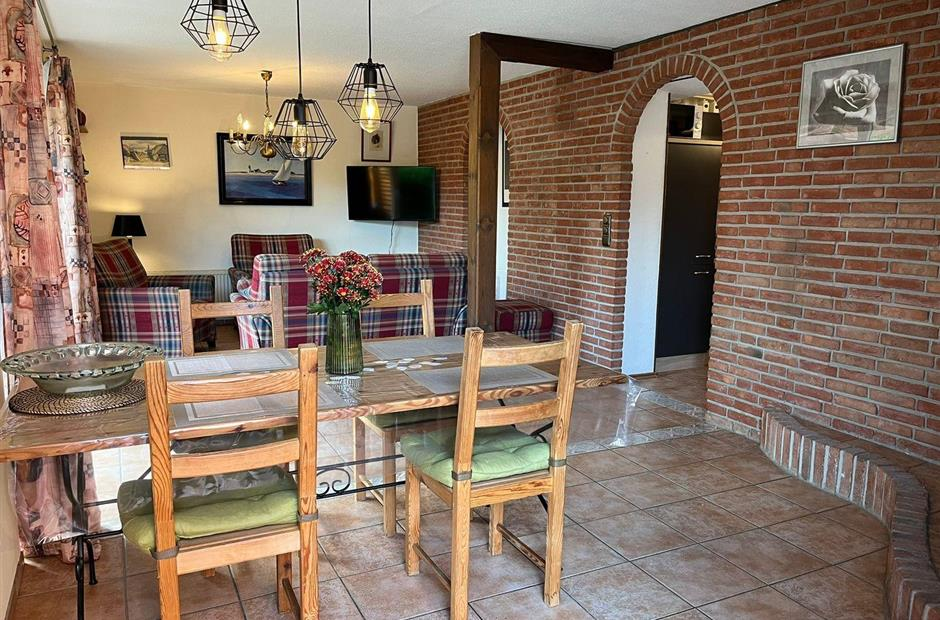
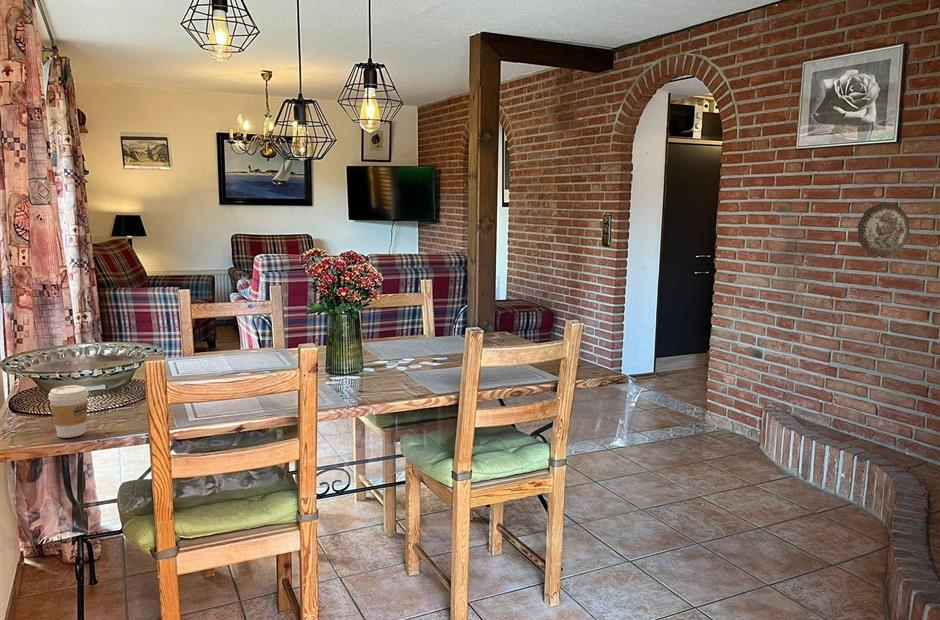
+ decorative plate (884, 230)
+ coffee cup (69, 410)
